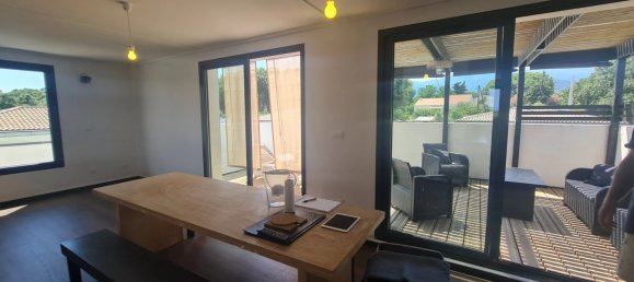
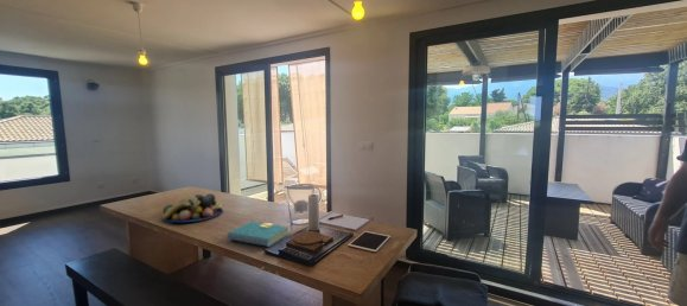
+ fruit bowl (193, 205)
+ book (259, 232)
